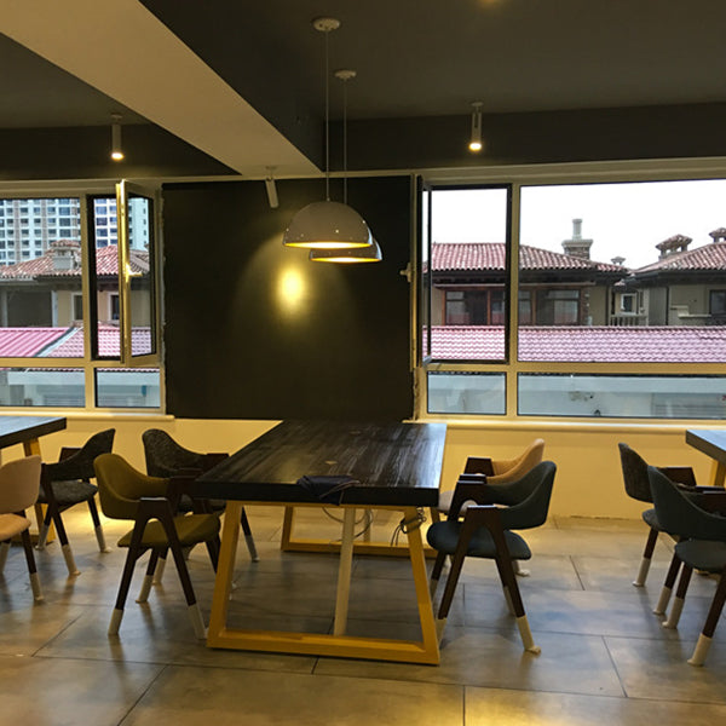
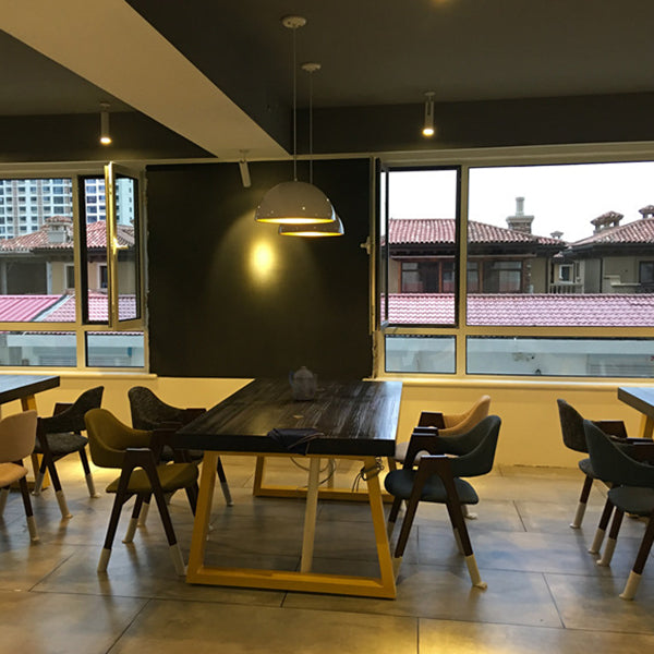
+ teapot (303, 383)
